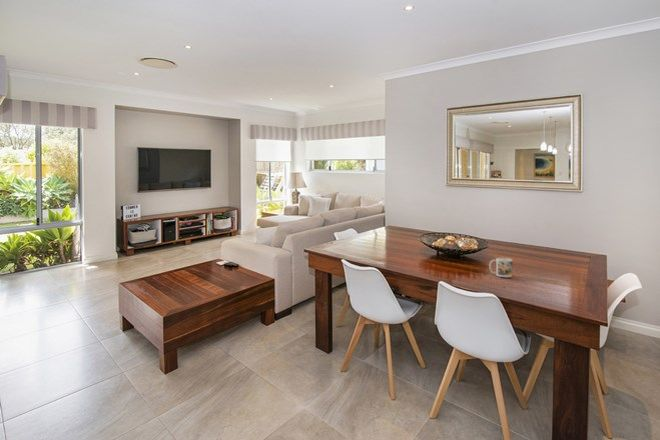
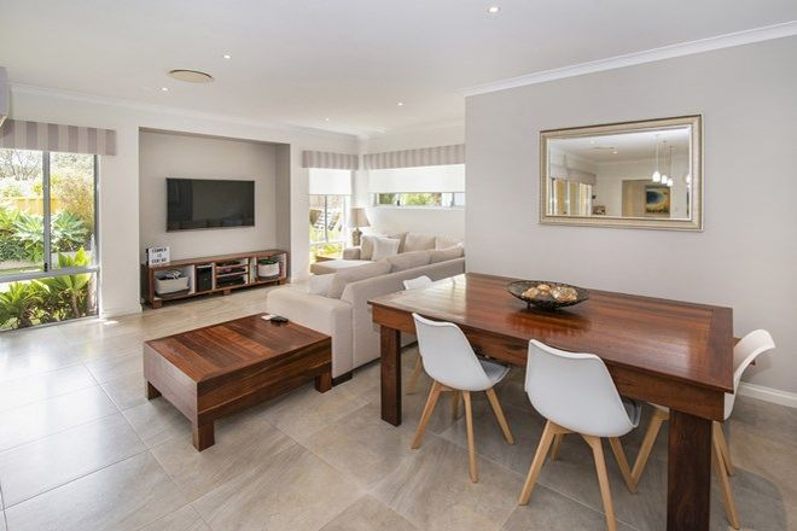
- mug (500, 267)
